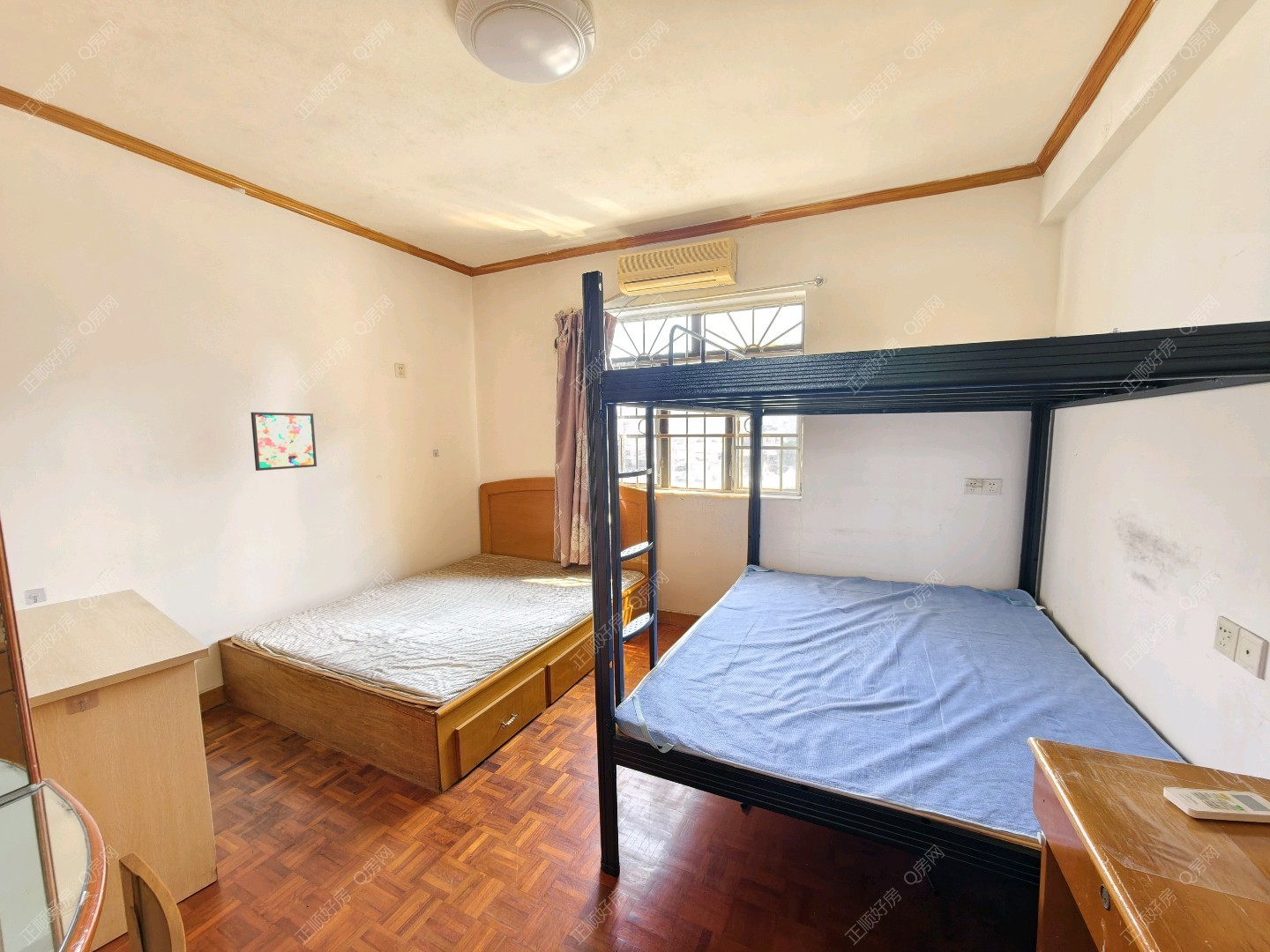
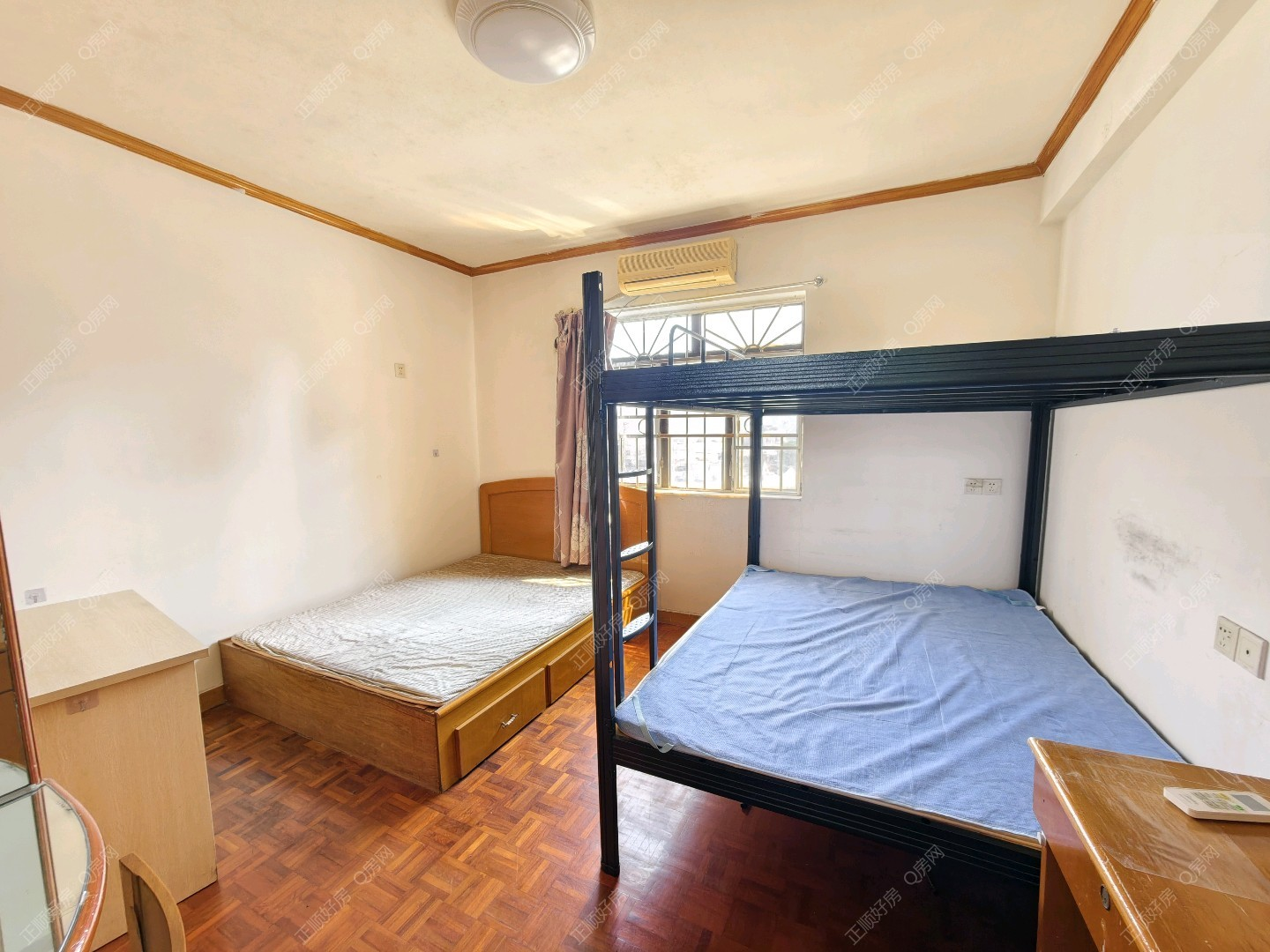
- wall art (285, 441)
